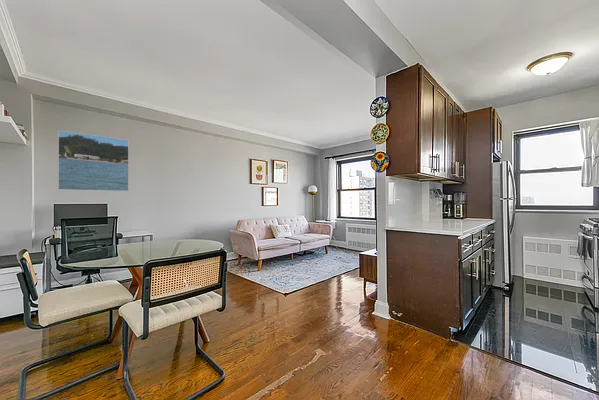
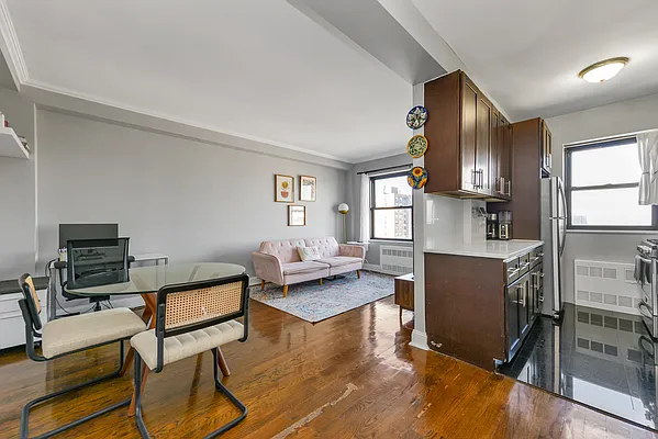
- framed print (95, 163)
